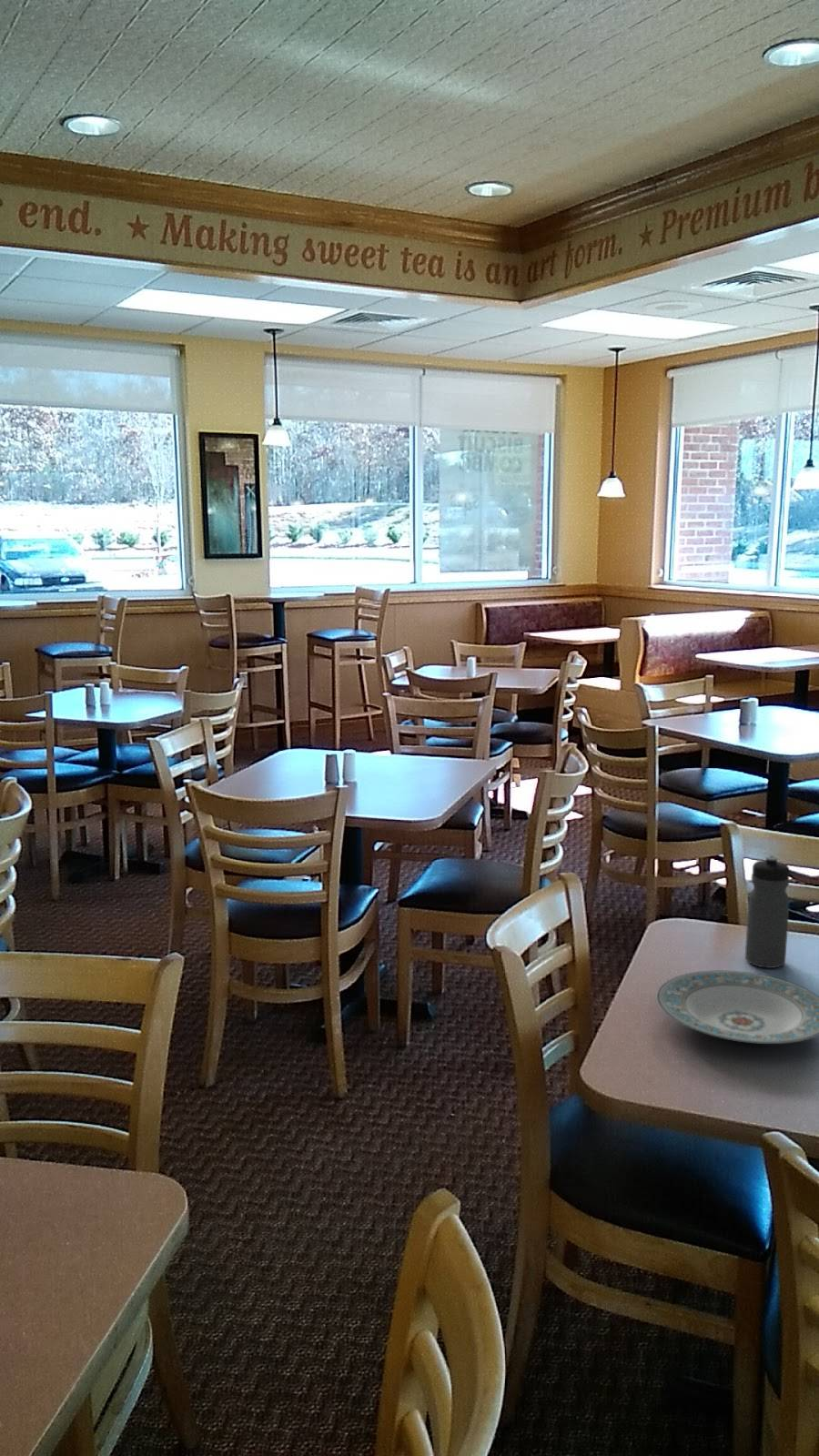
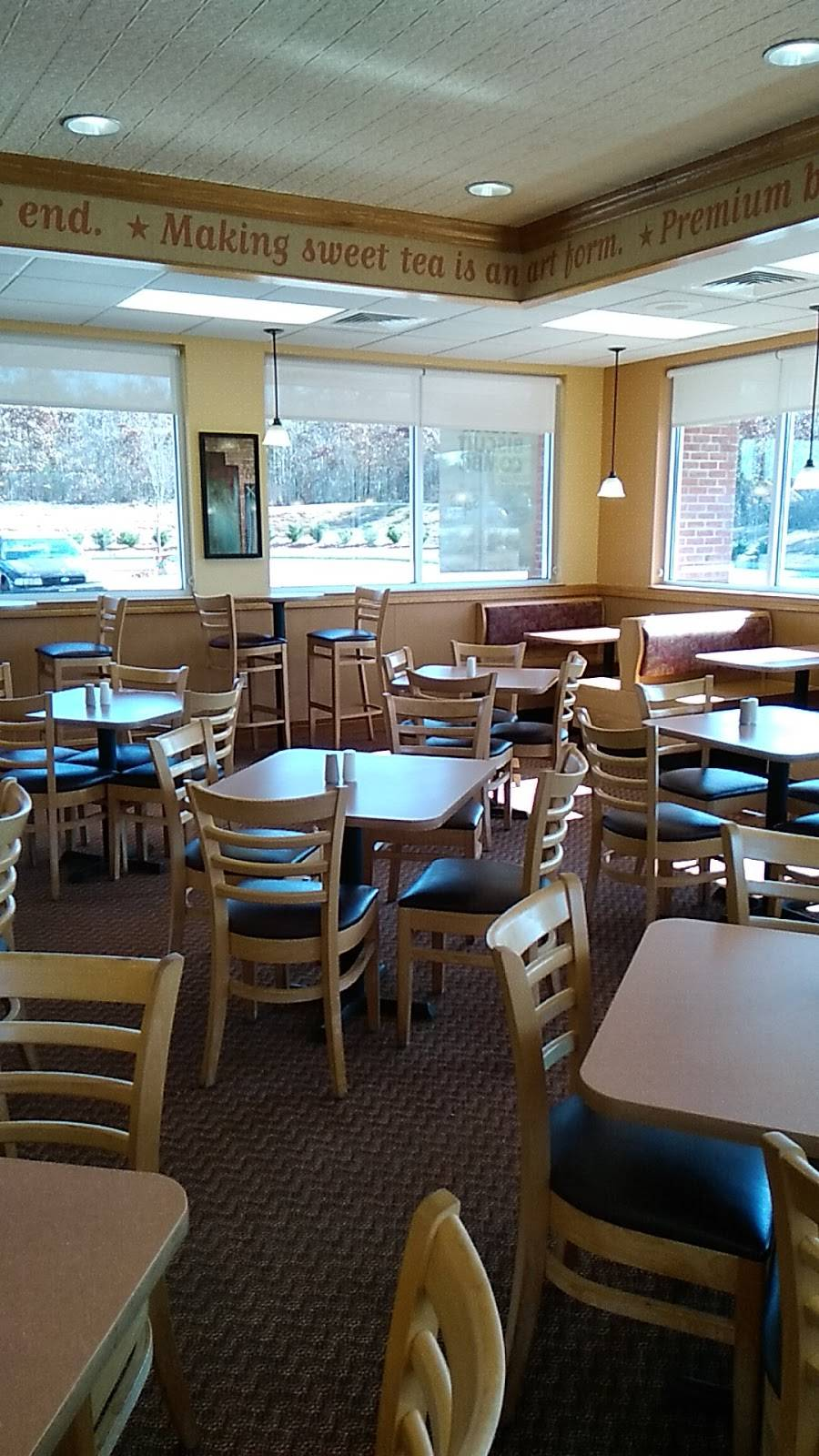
- plate (743, 1014)
- water bottle (768, 909)
